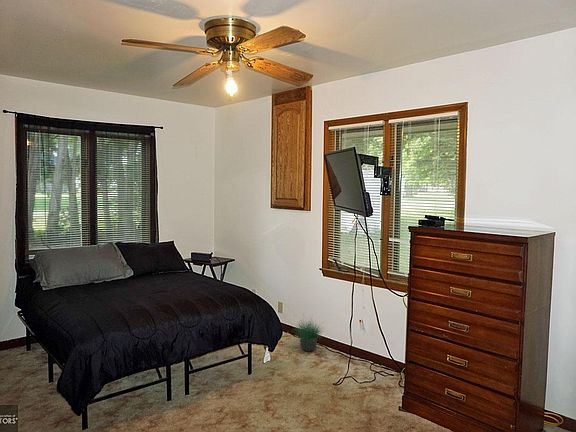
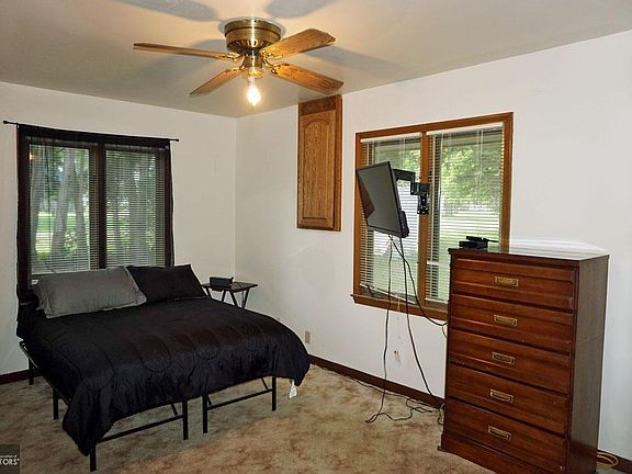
- potted plant (308, 331)
